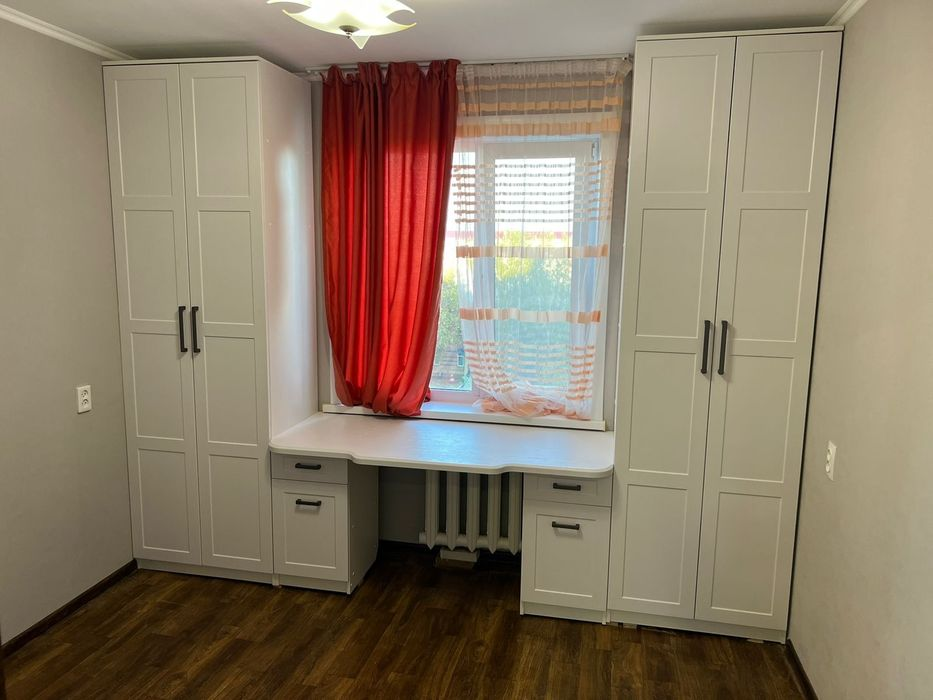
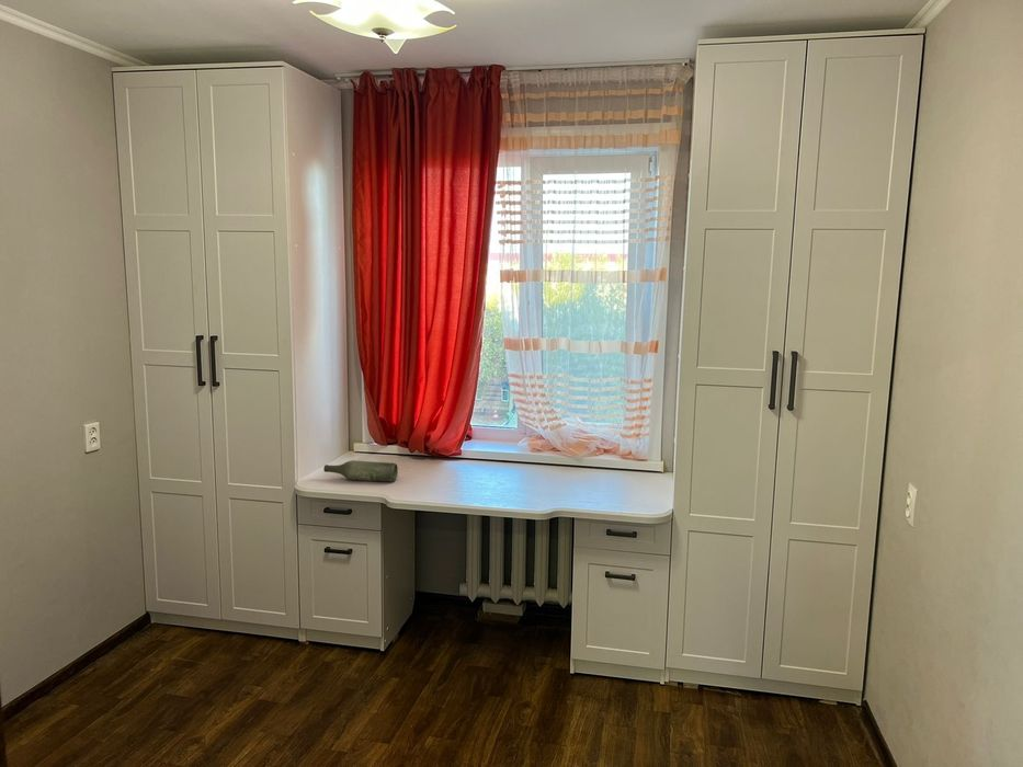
+ bottle (361, 470)
